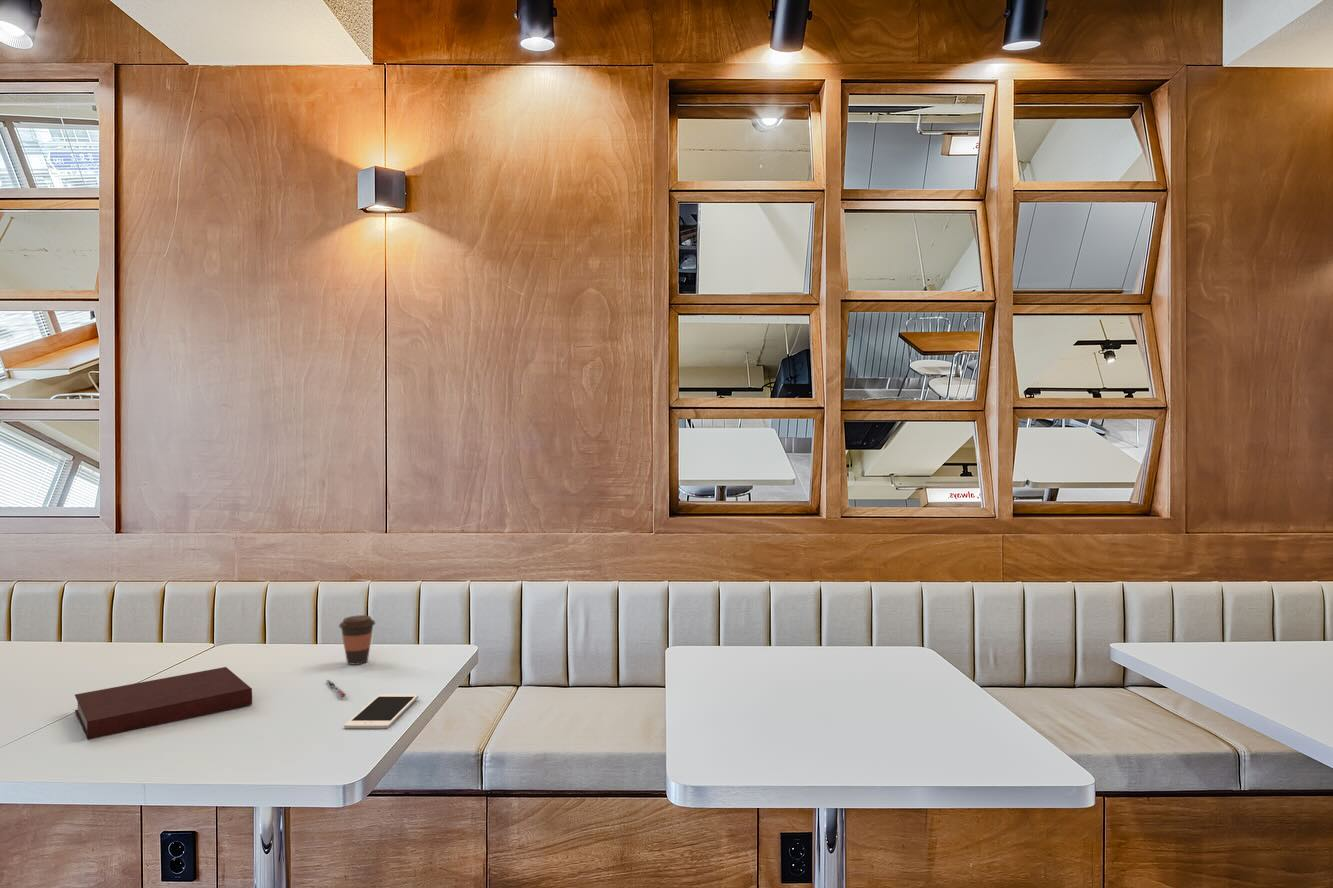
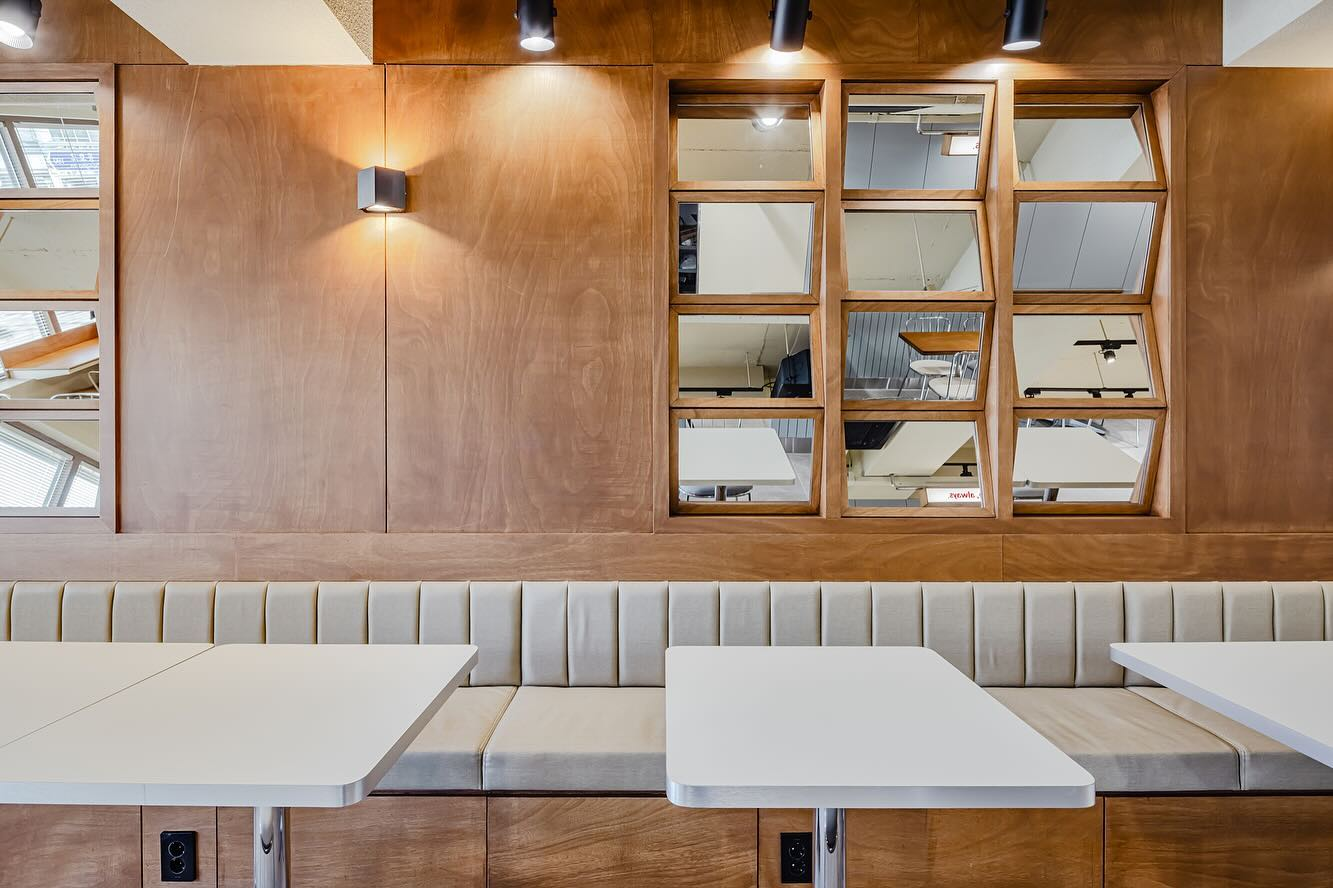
- notebook (164, 699)
- coffee cup (357, 640)
- cell phone (383, 710)
- pen (335, 687)
